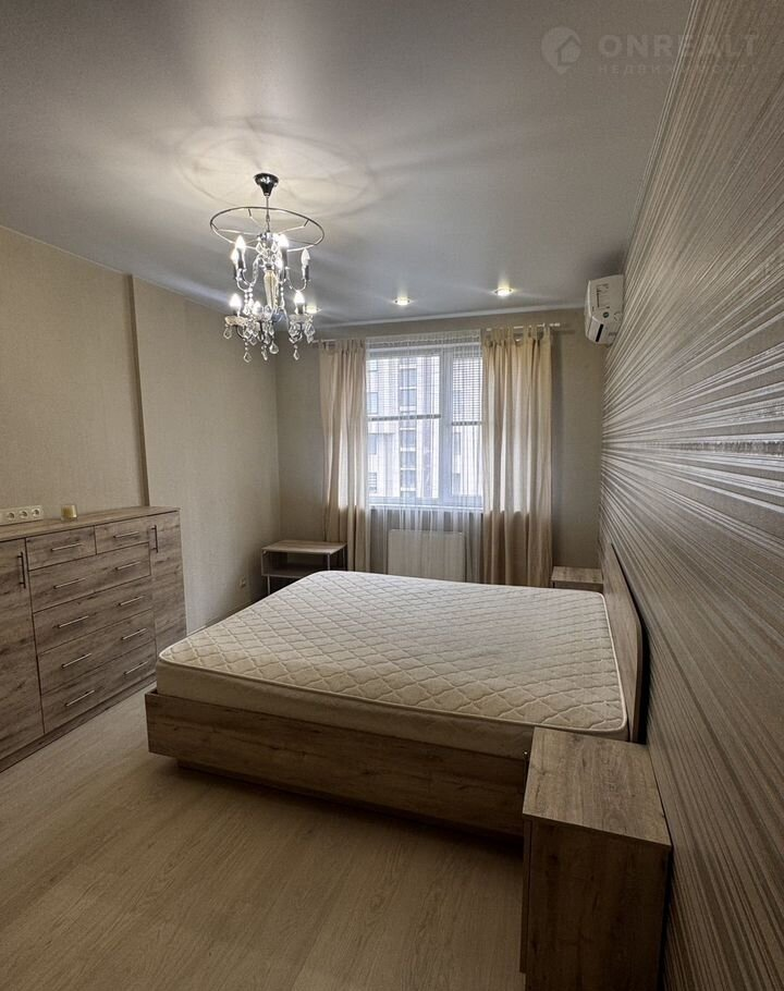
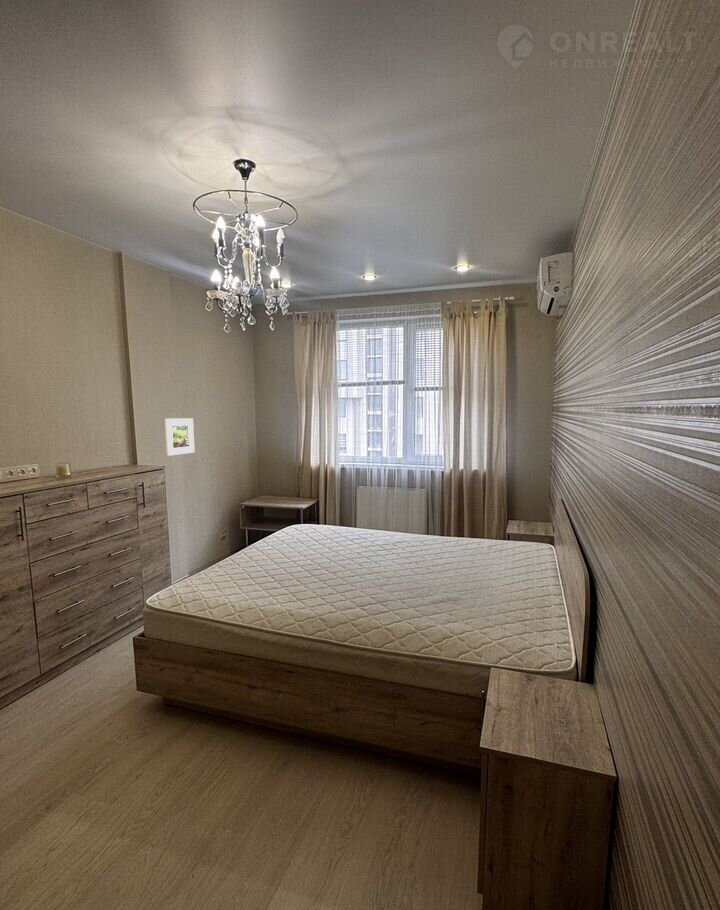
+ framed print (180, 436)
